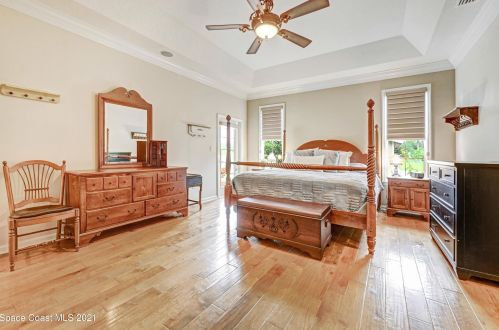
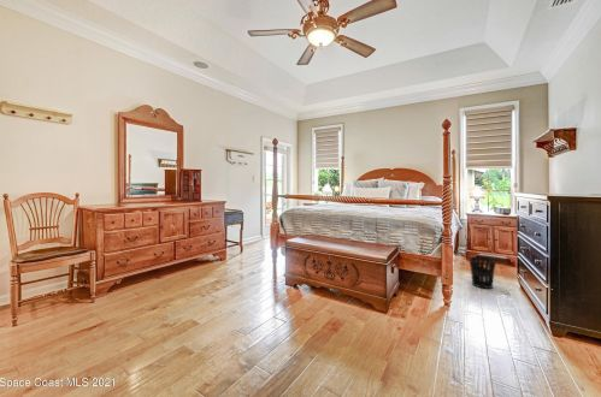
+ wastebasket (482, 272)
